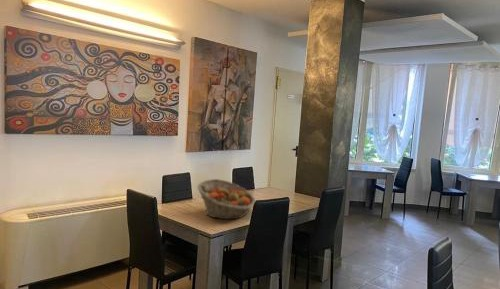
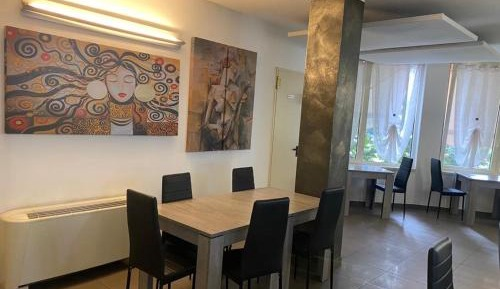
- fruit basket (226, 198)
